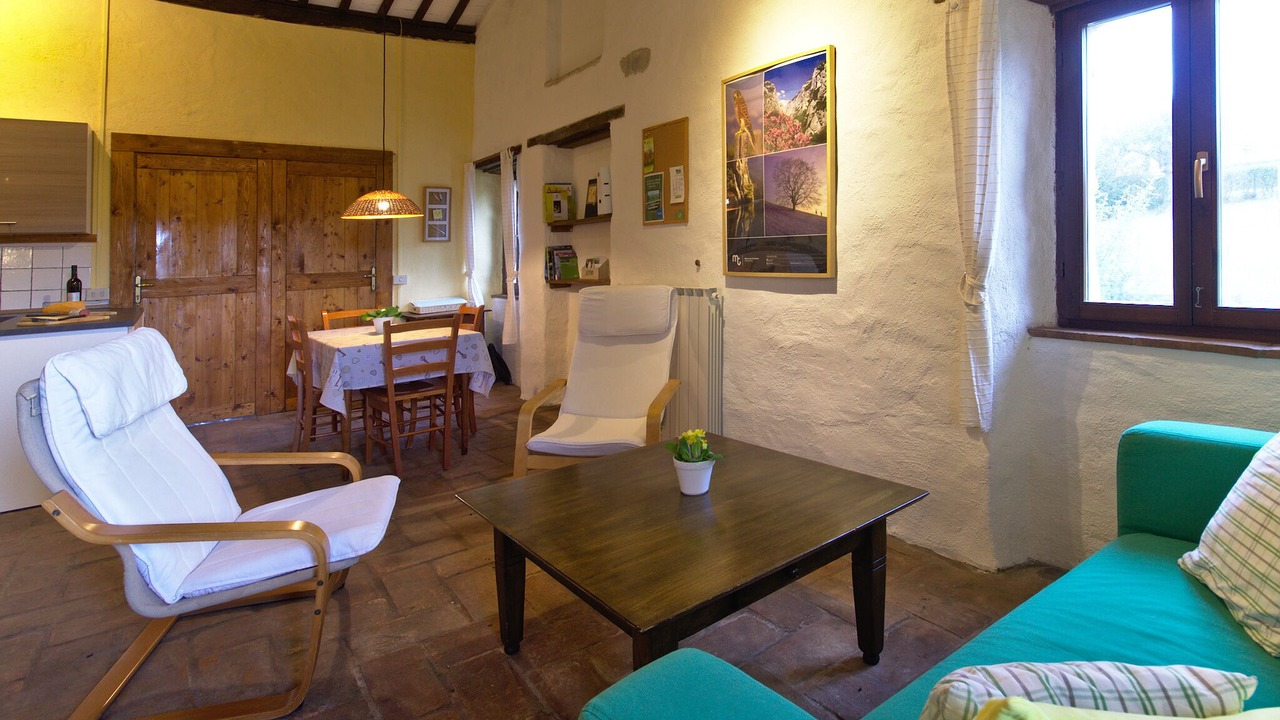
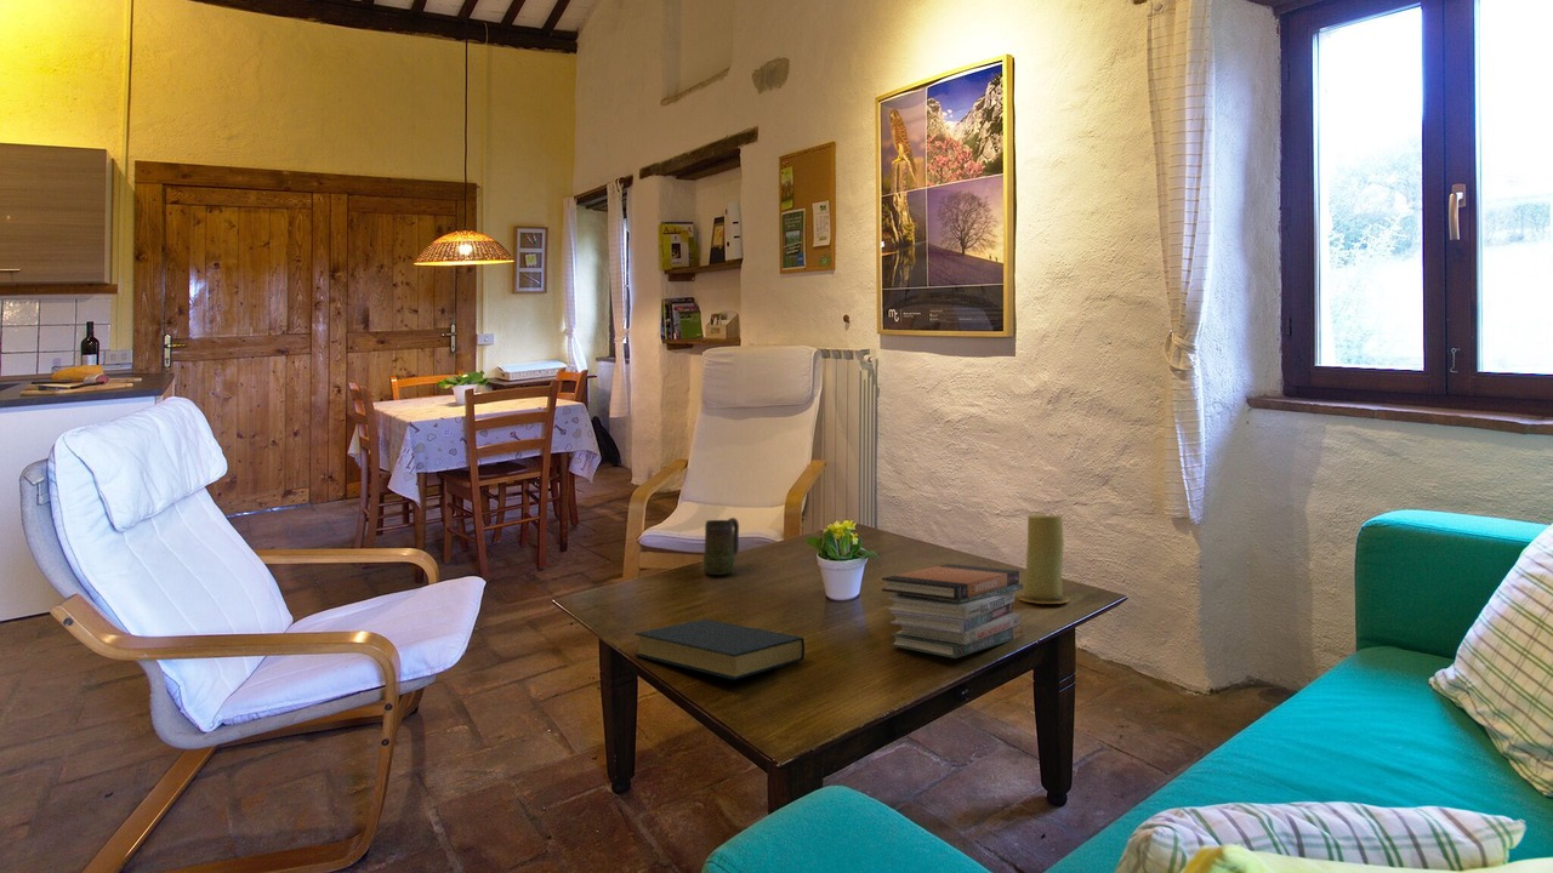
+ hardback book (718, 646)
+ book stack (954, 607)
+ candle (1043, 557)
+ mug (723, 544)
